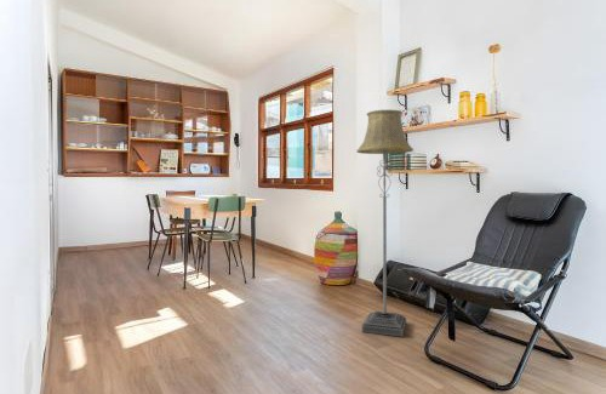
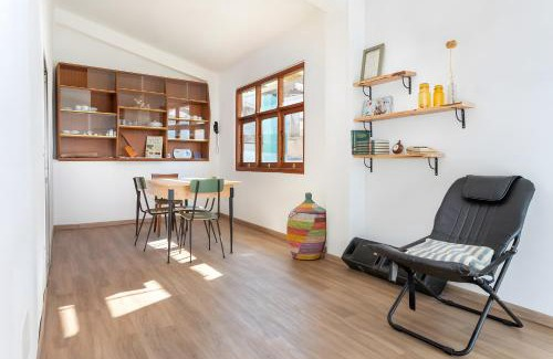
- floor lamp (384, 221)
